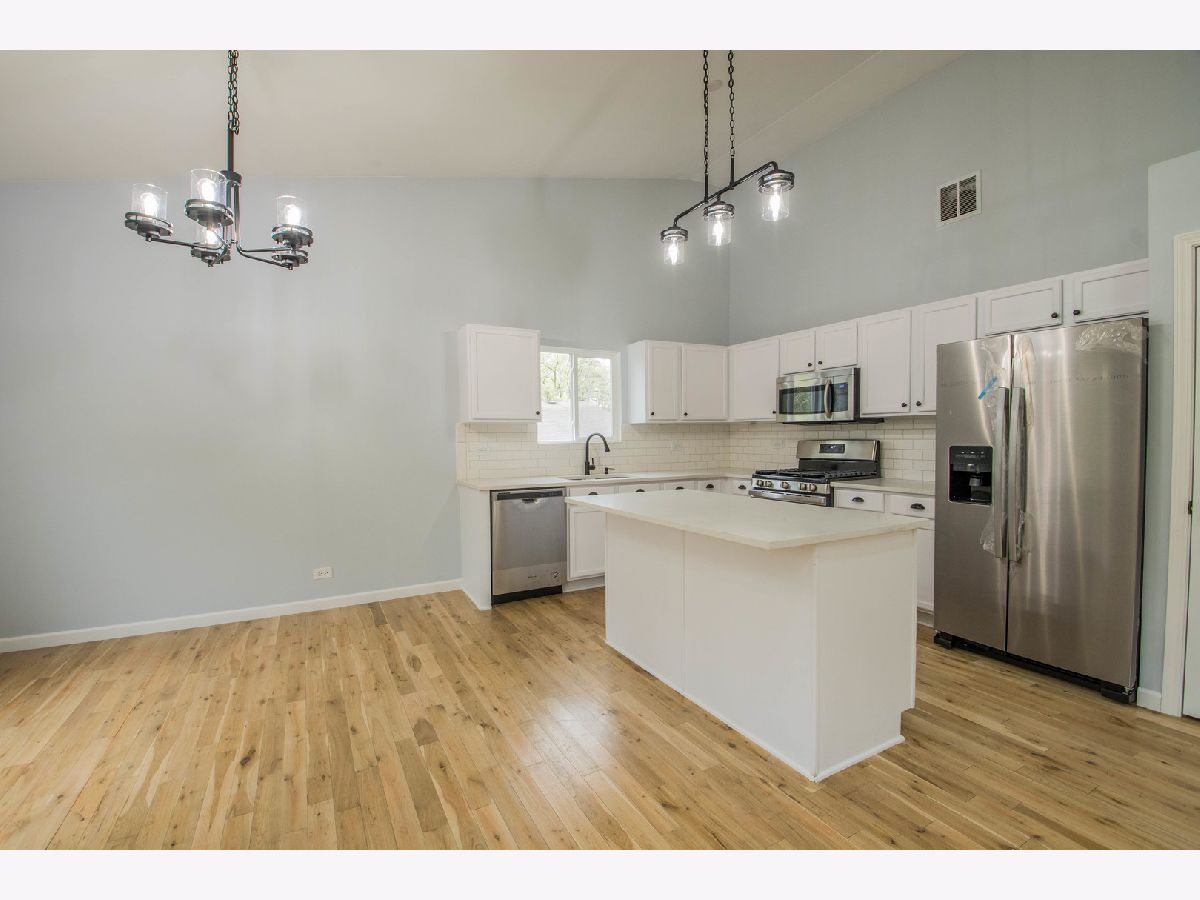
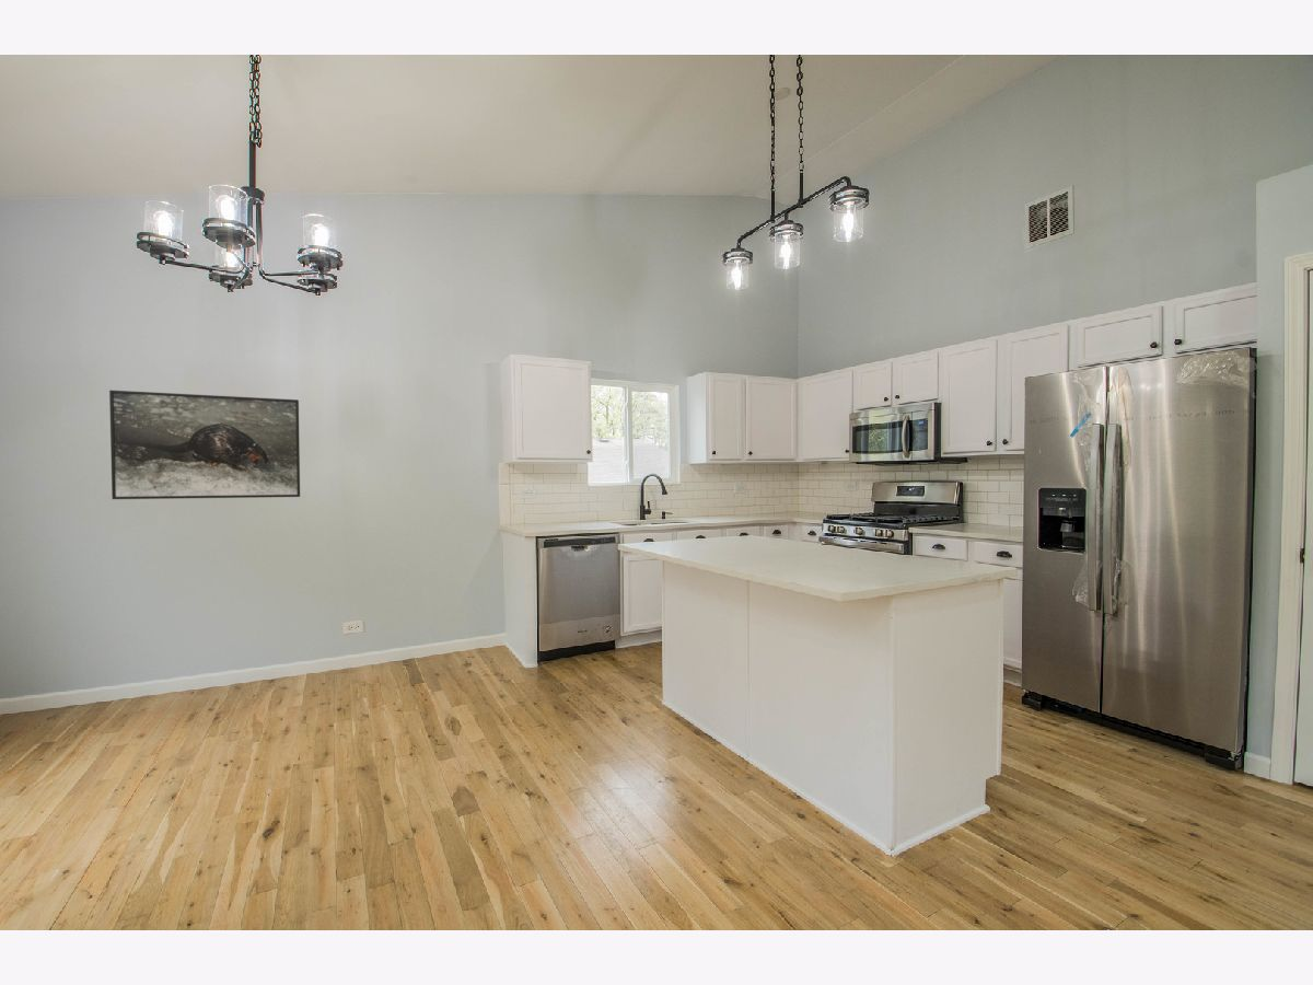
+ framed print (210, 447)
